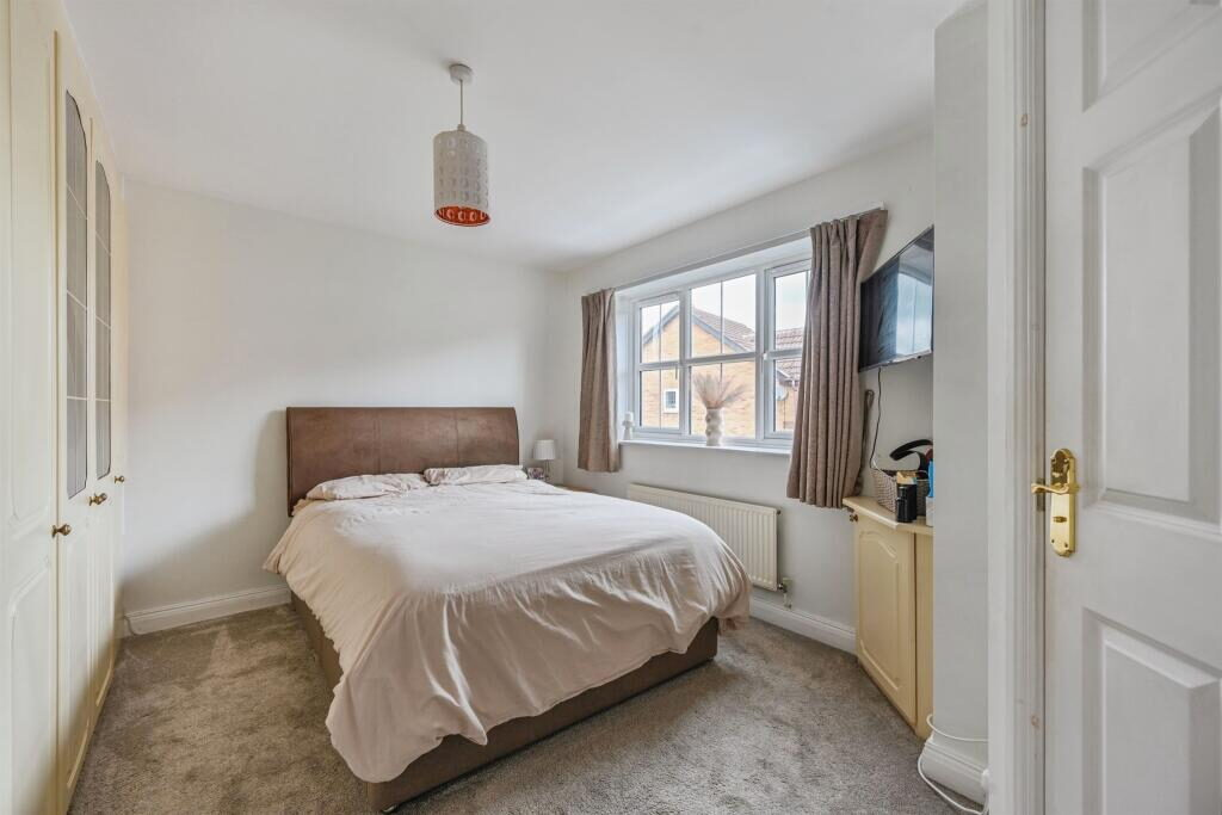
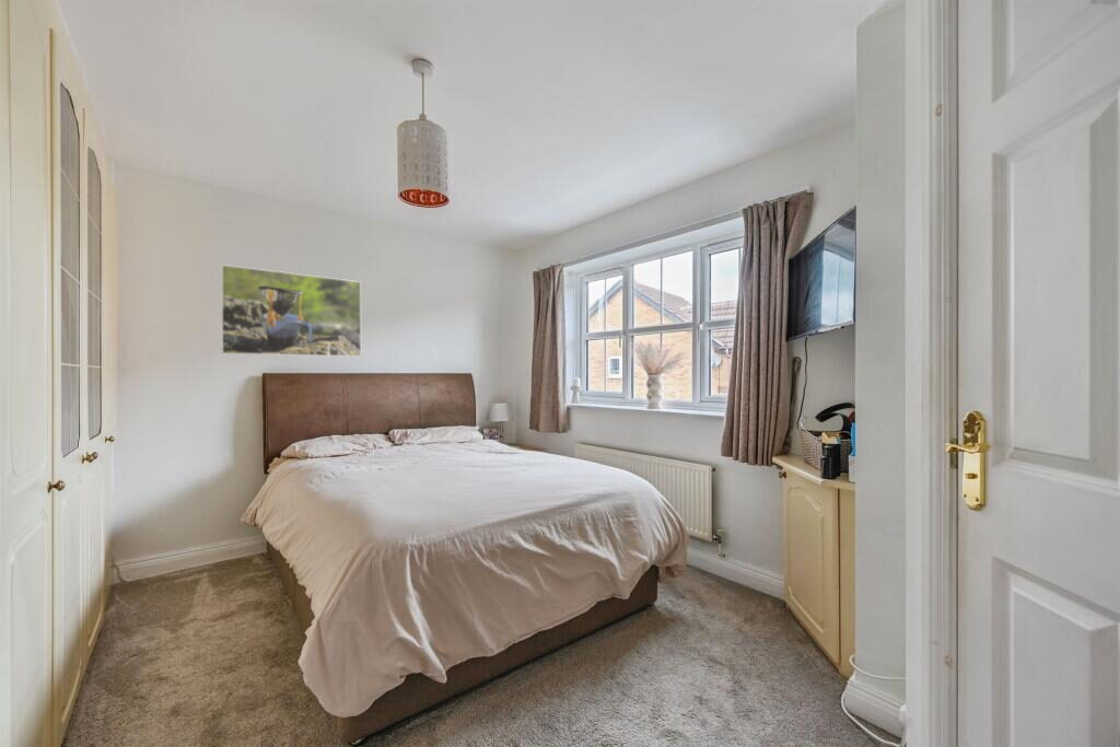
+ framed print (296, 314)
